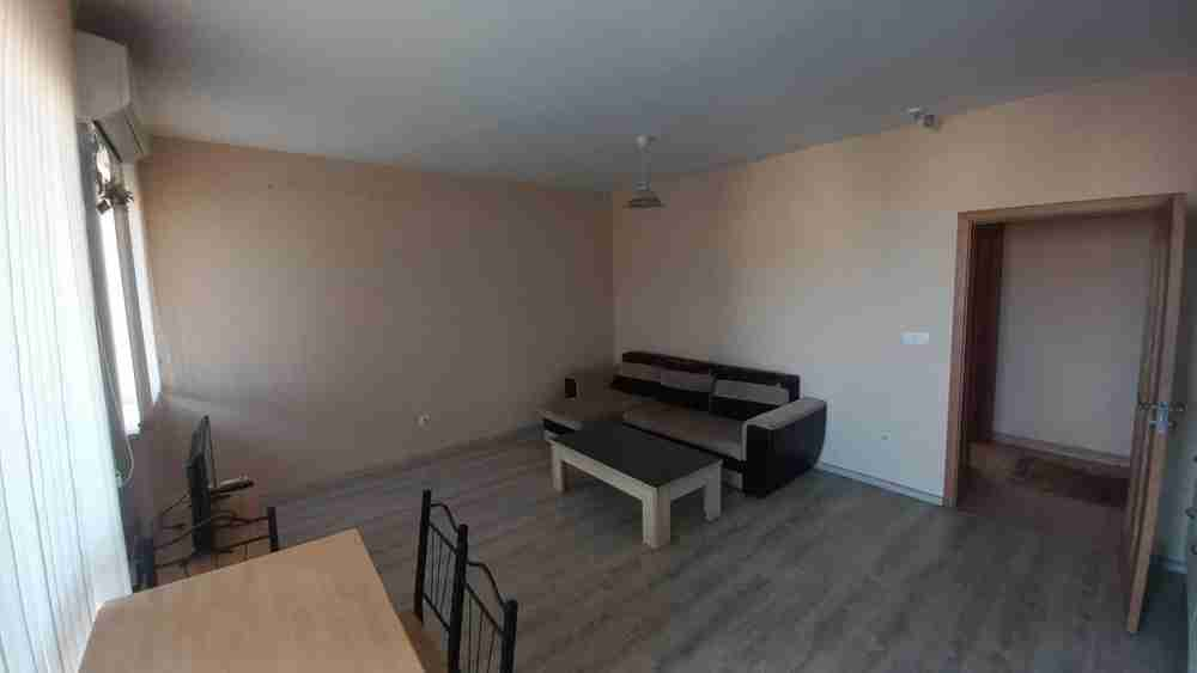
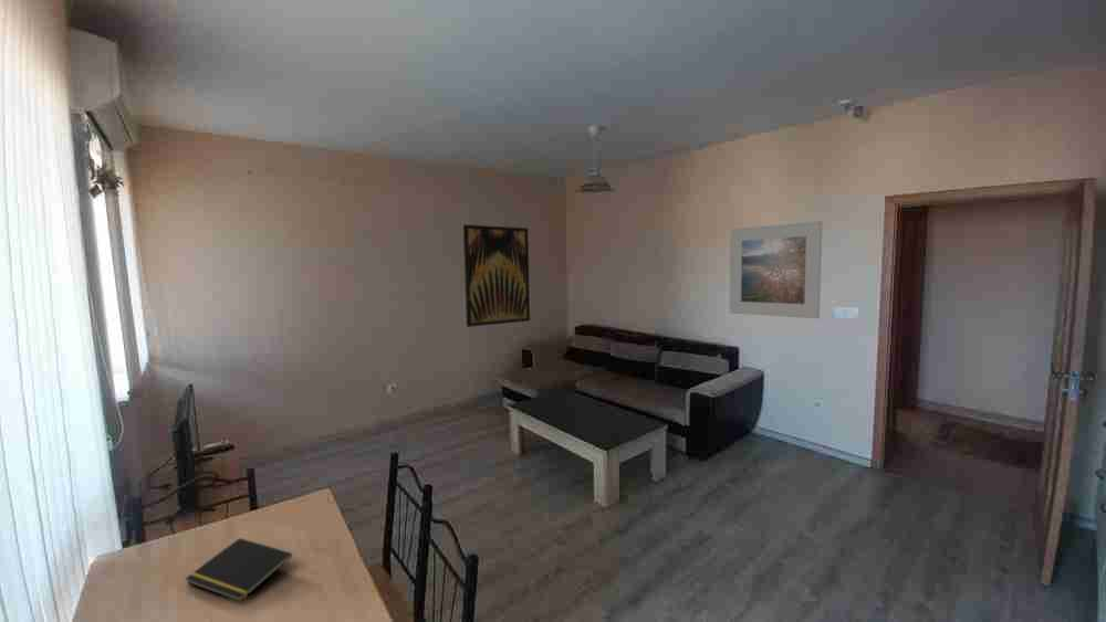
+ wall art (498, 275)
+ notepad (239, 567)
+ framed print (772, 271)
